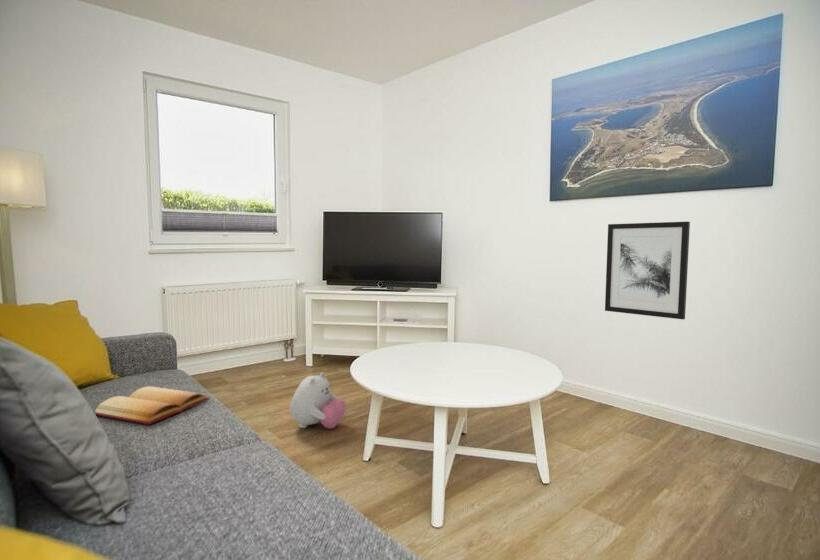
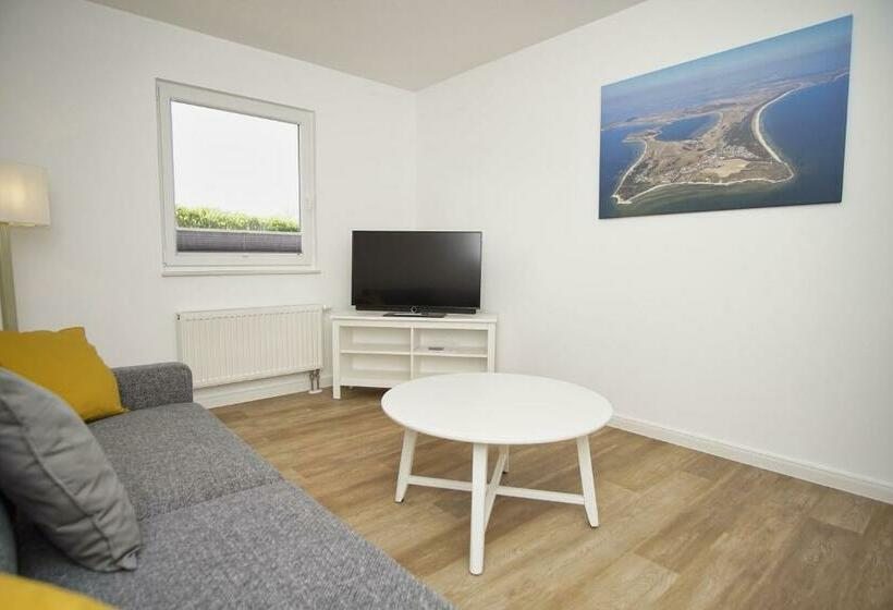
- bible (153, 401)
- plush toy (317, 400)
- wall art (644, 269)
